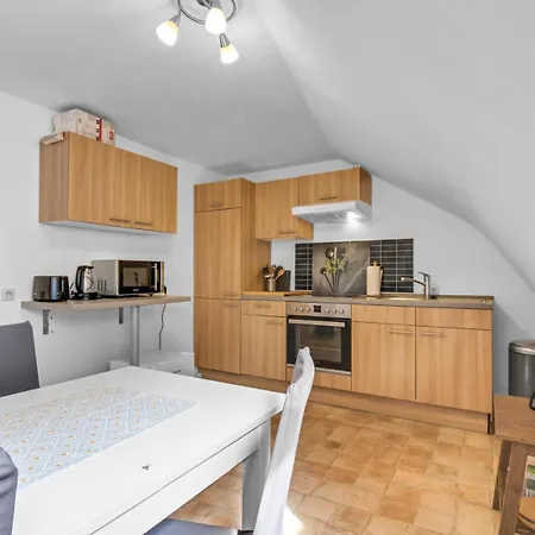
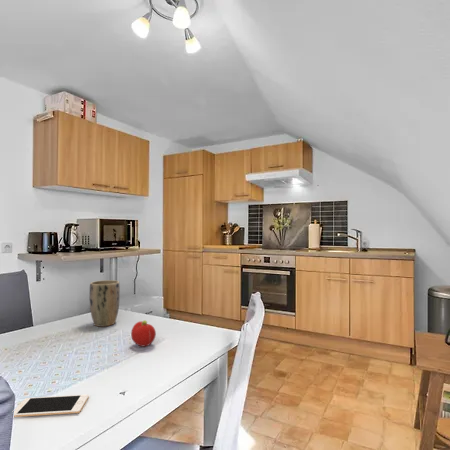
+ plant pot (104, 302)
+ fruit (143, 332)
+ cell phone (51, 405)
